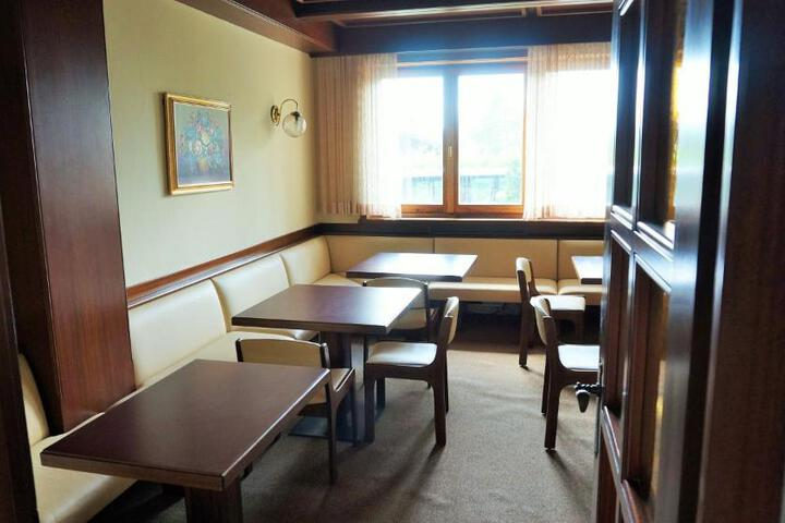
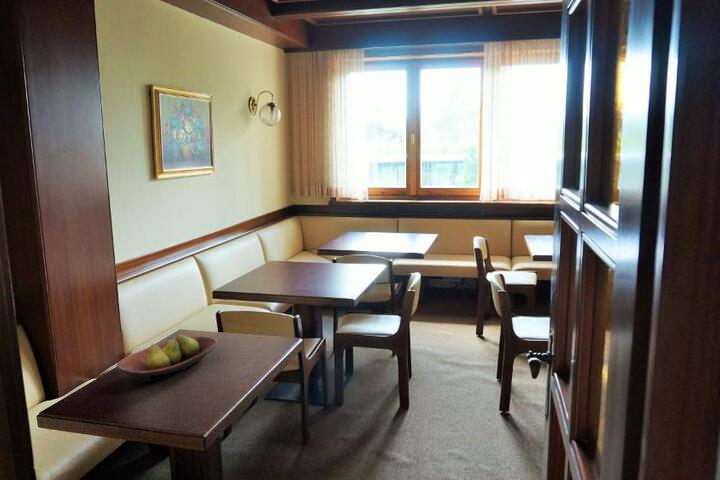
+ fruit bowl (169, 354)
